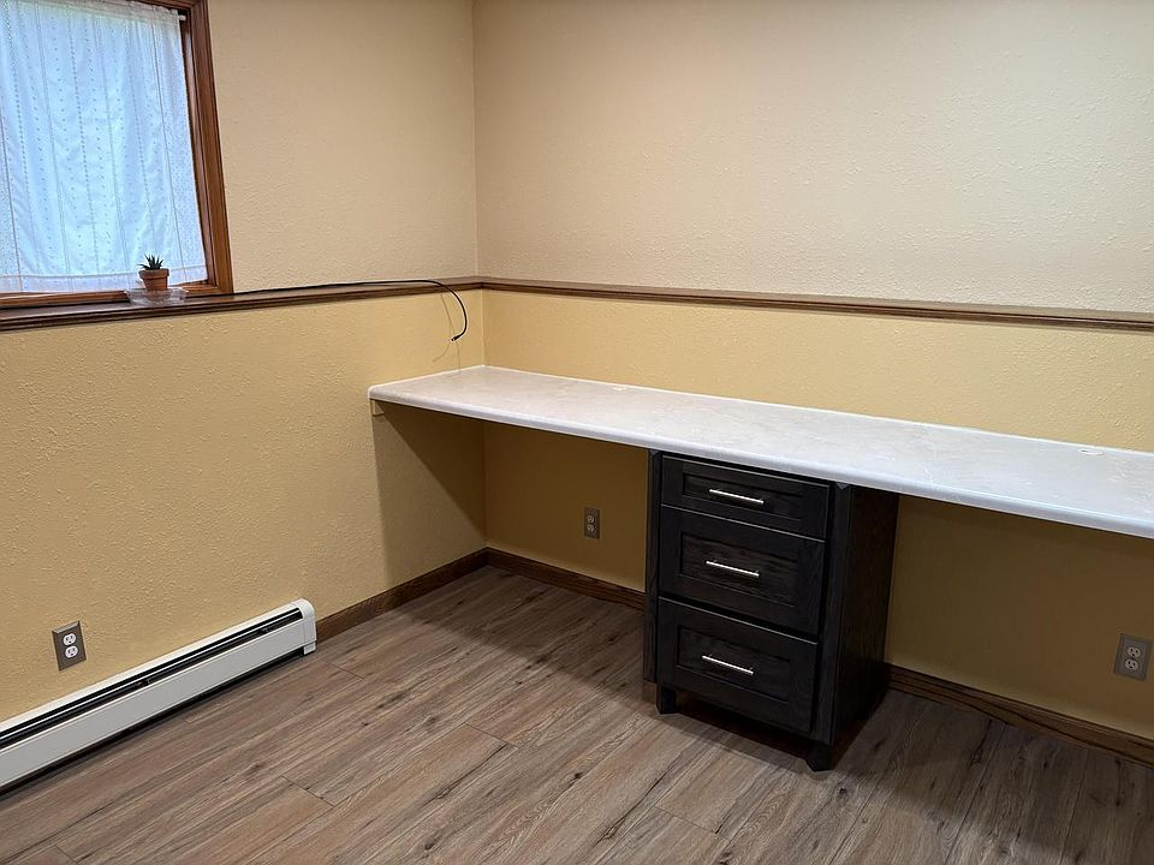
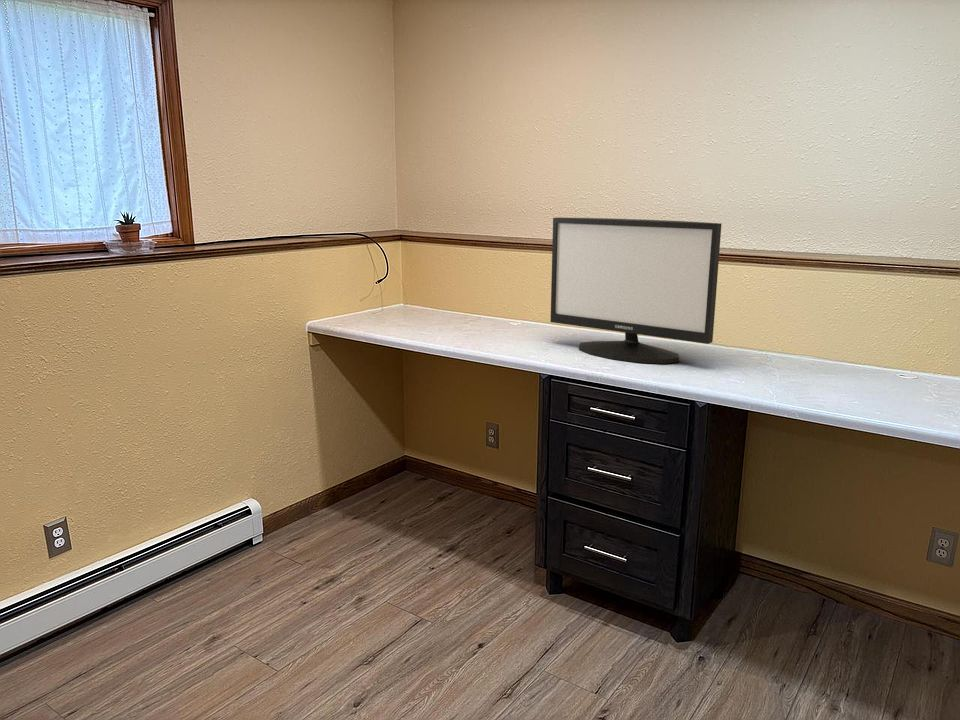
+ monitor (630, 288)
